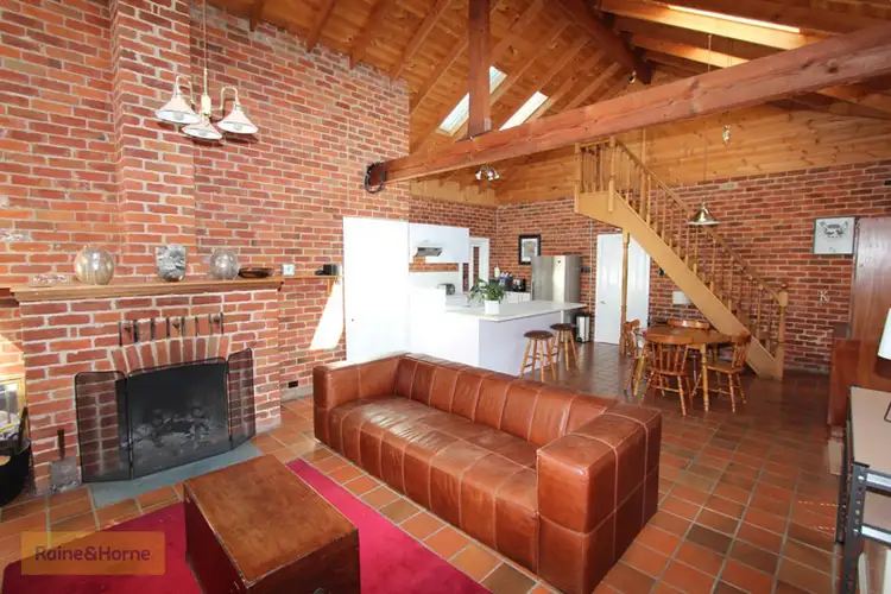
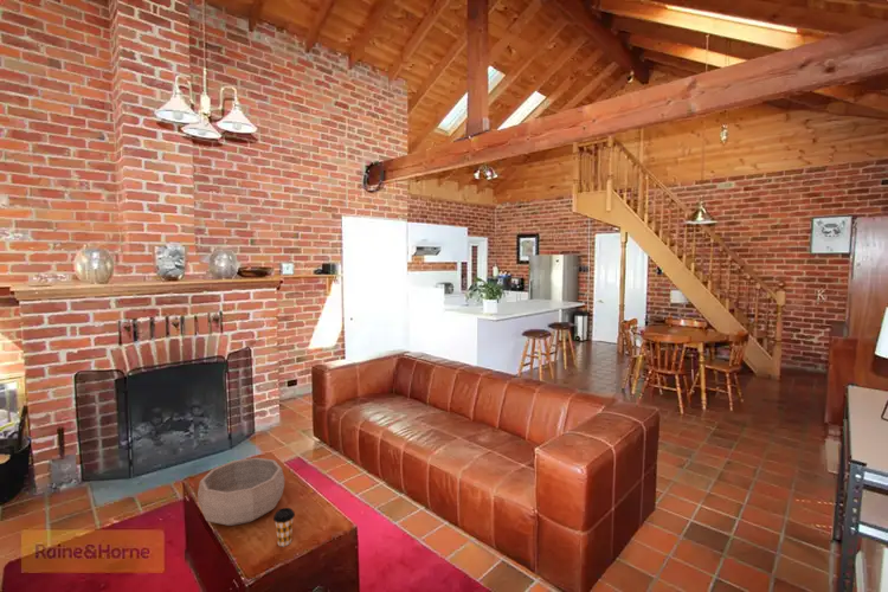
+ decorative bowl (243, 491)
+ coffee cup (284, 527)
